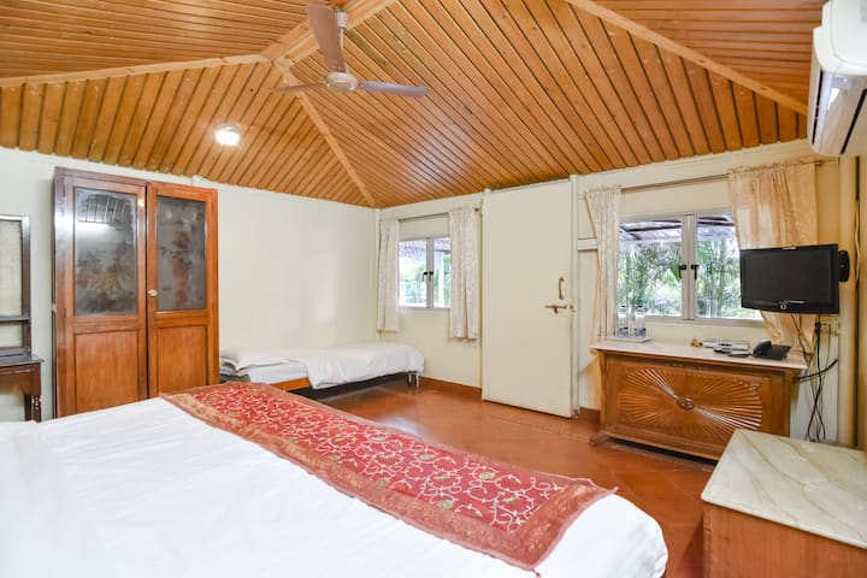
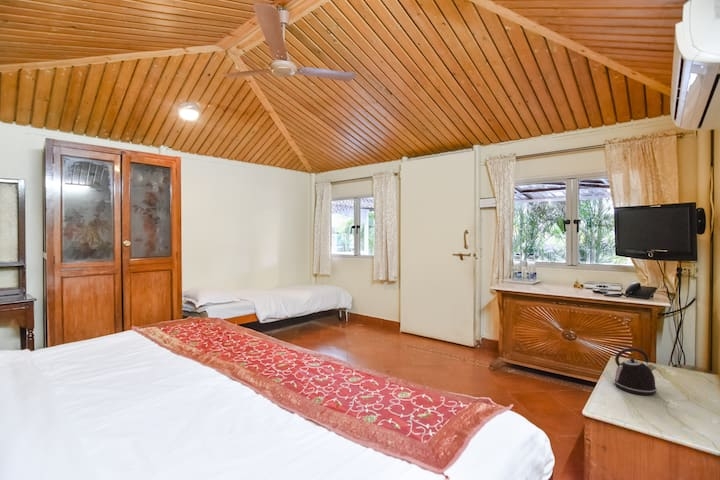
+ kettle (634, 368)
